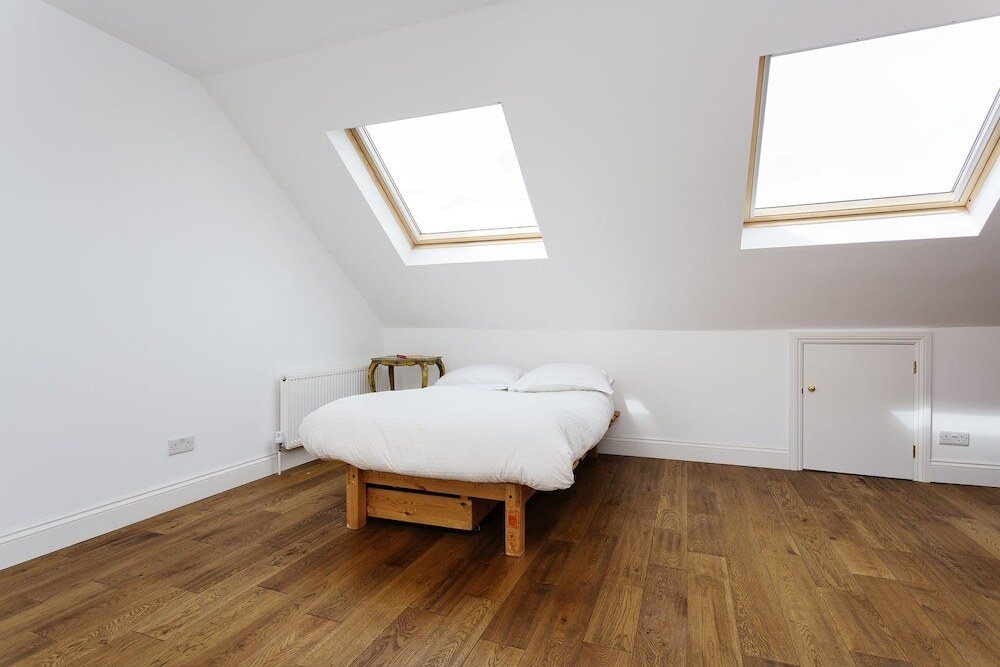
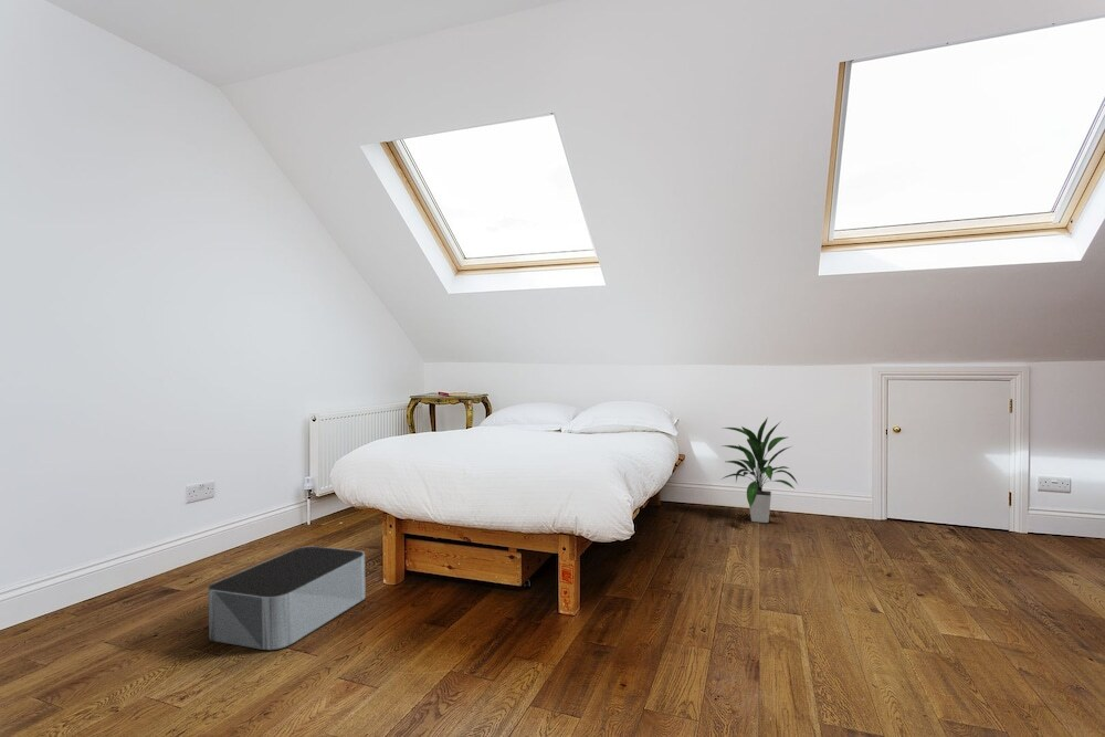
+ storage bin (293, 591)
+ indoor plant (757, 468)
